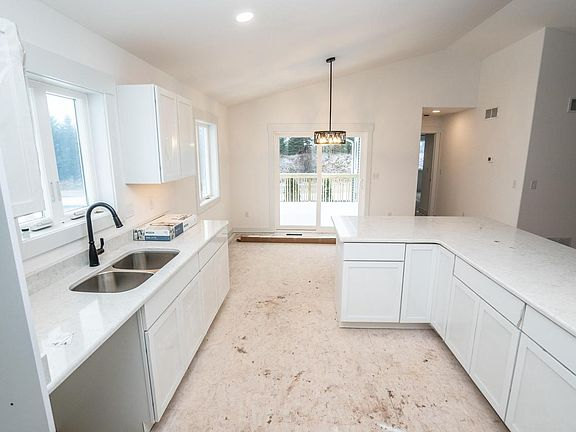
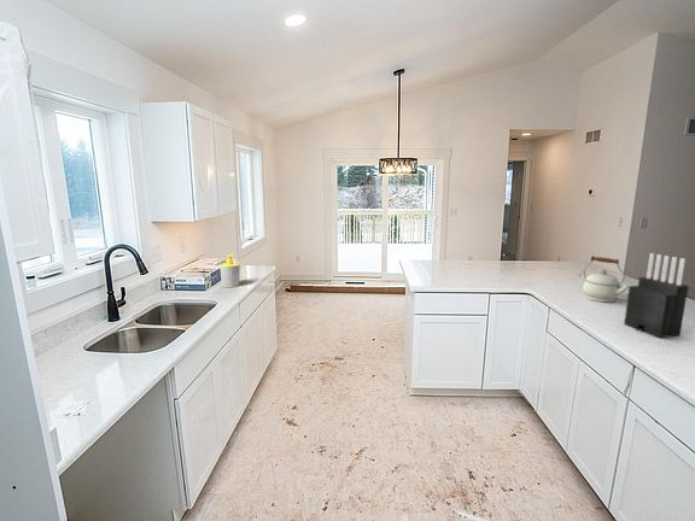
+ knife block (654, 293)
+ kettle (605, 279)
+ soap bottle (229, 270)
